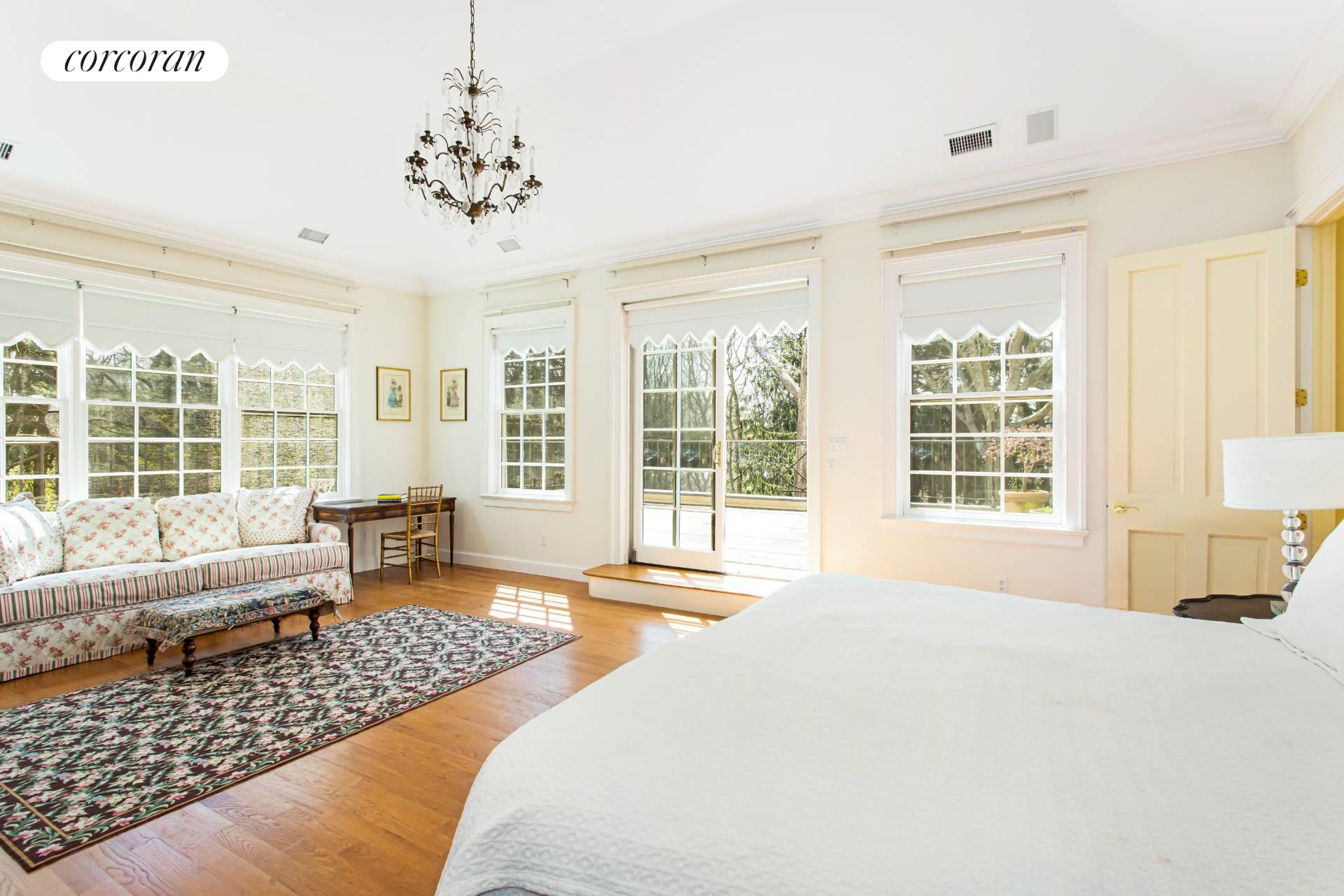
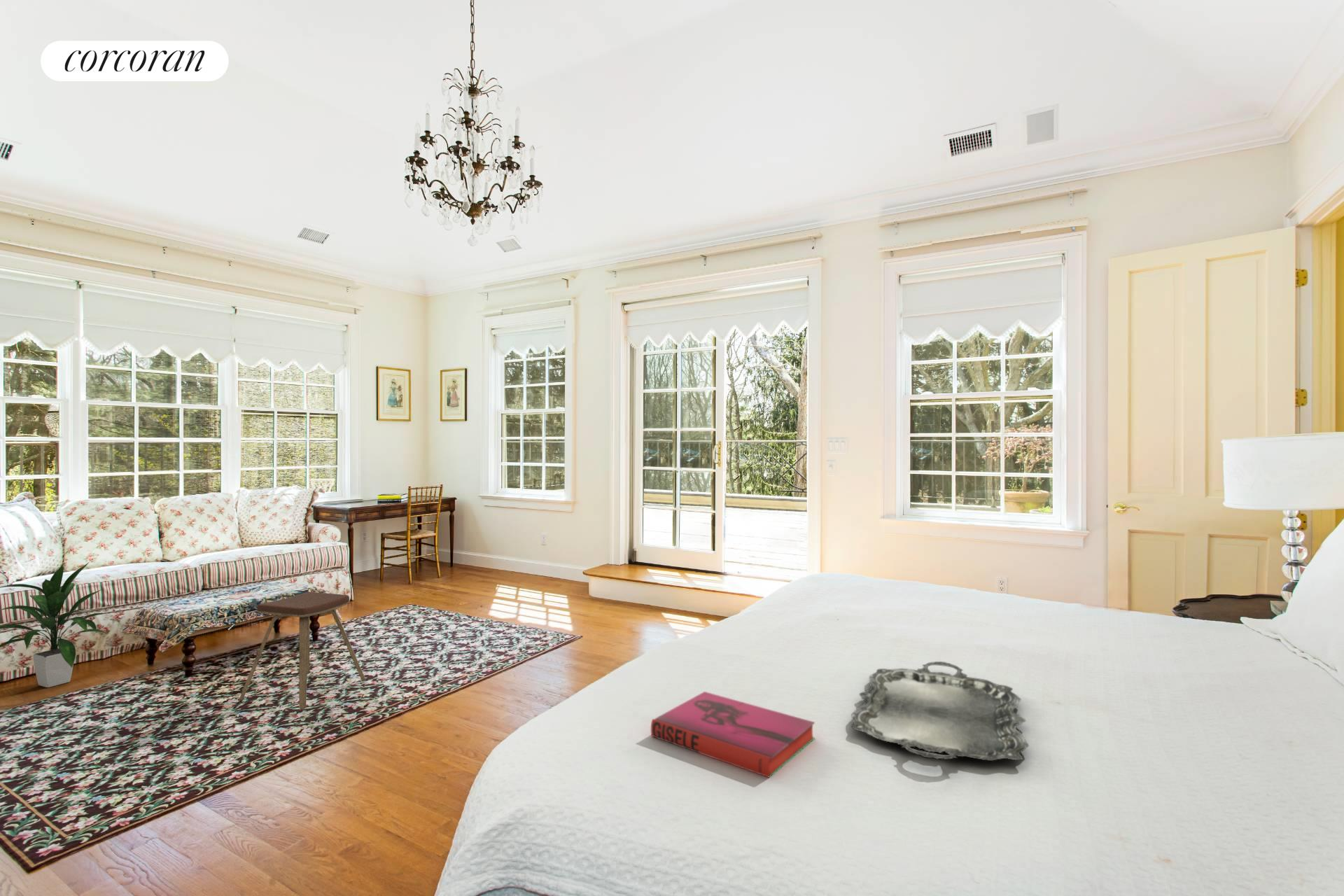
+ hardback book (732, 729)
+ indoor plant (52, 625)
+ music stool (304, 645)
+ serving tray (938, 707)
